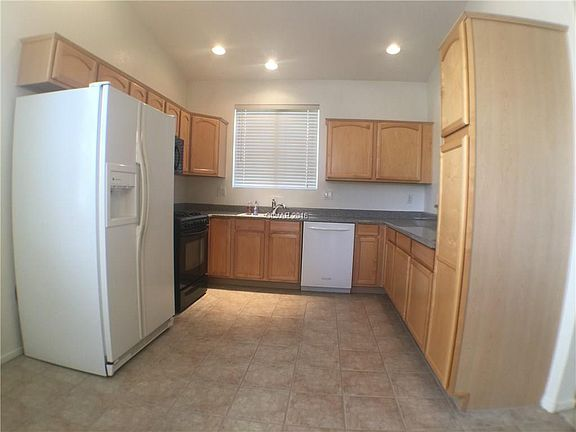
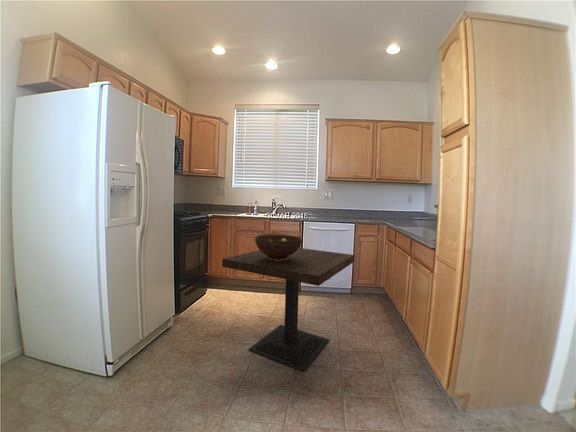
+ fruit bowl (278, 247)
+ side table (291, 301)
